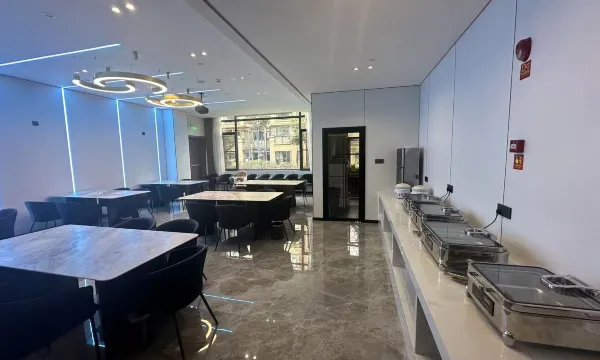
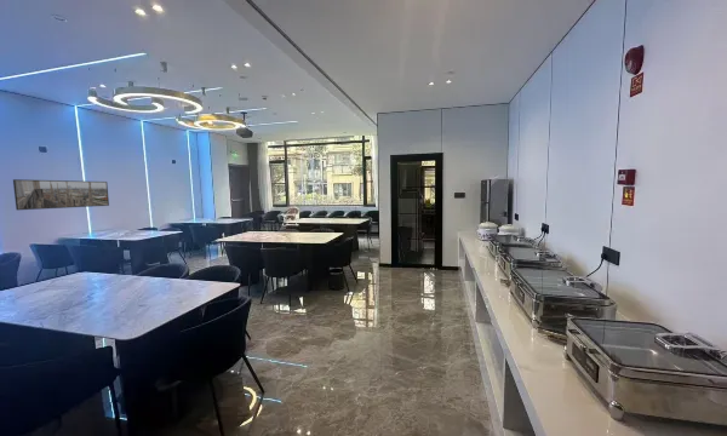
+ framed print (67, 194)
